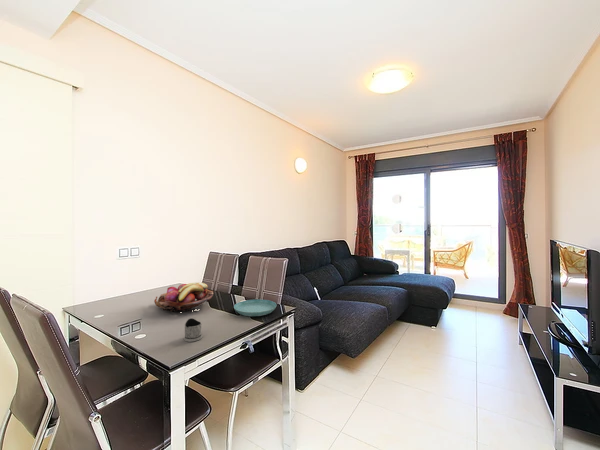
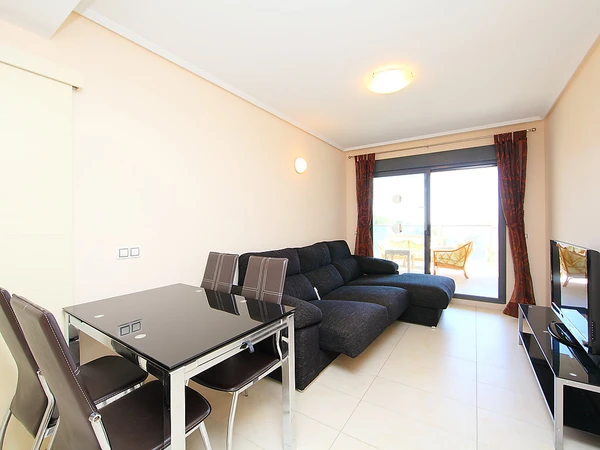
- tea glass holder (194, 330)
- saucer (255, 307)
- fruit basket (185, 295)
